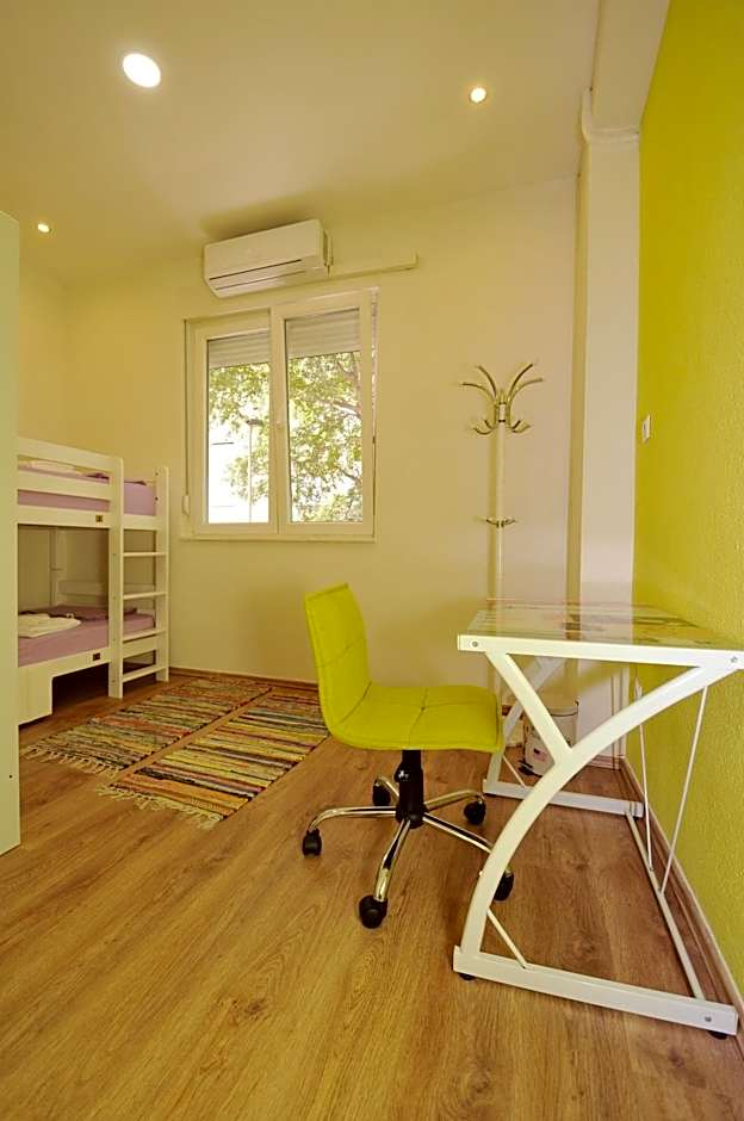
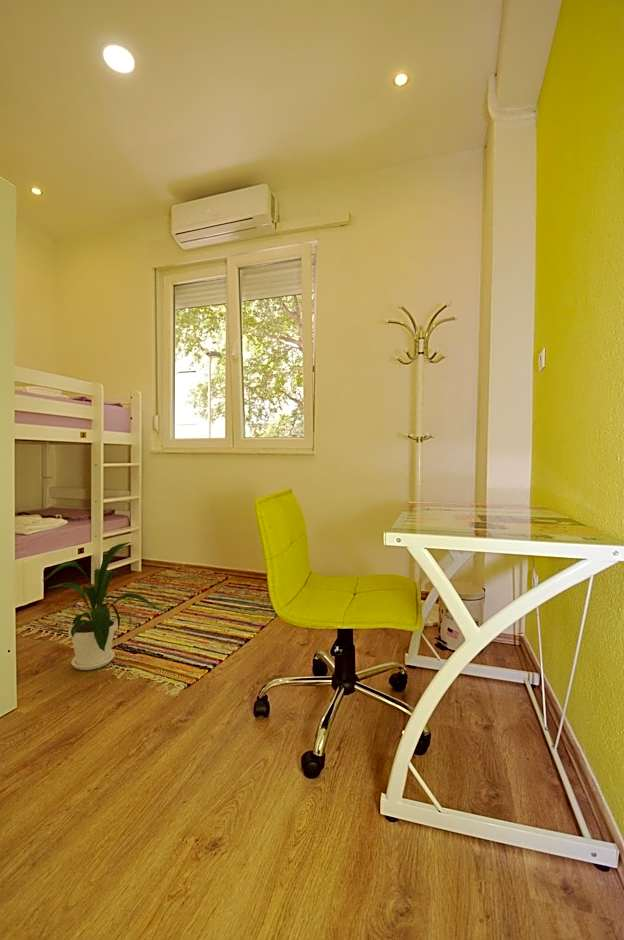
+ house plant (95, 604)
